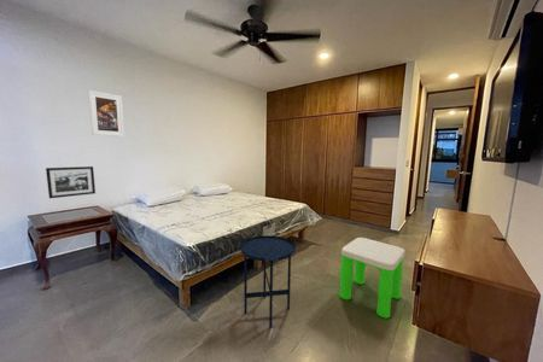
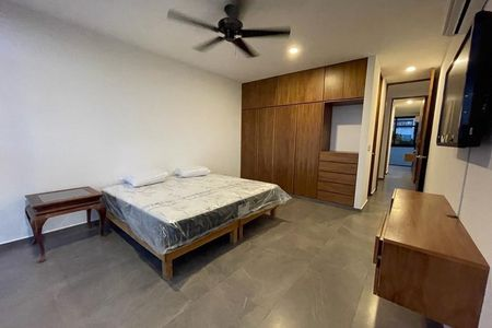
- side table (267, 278)
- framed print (106, 115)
- picture frame (71, 181)
- stool (372, 265)
